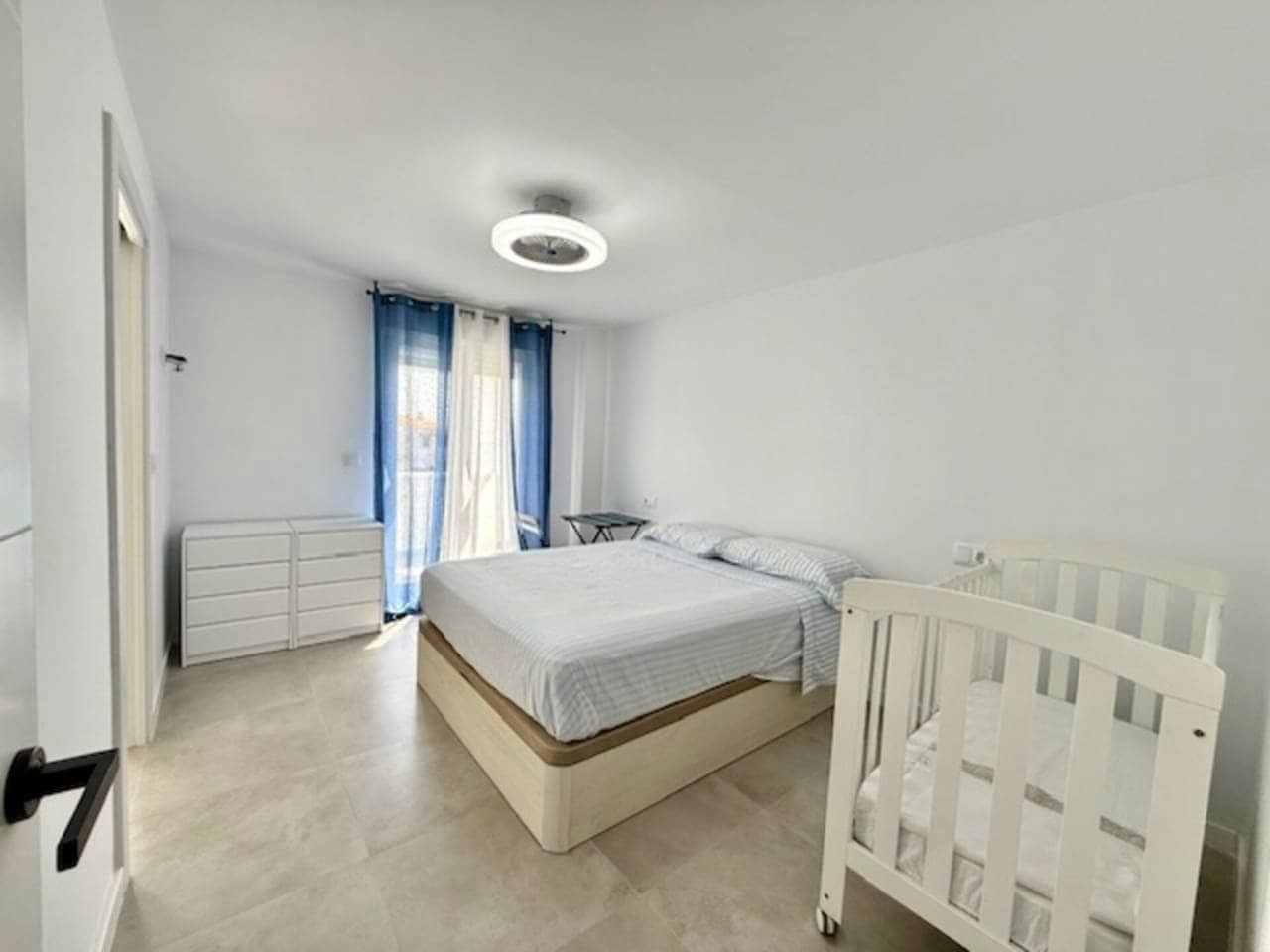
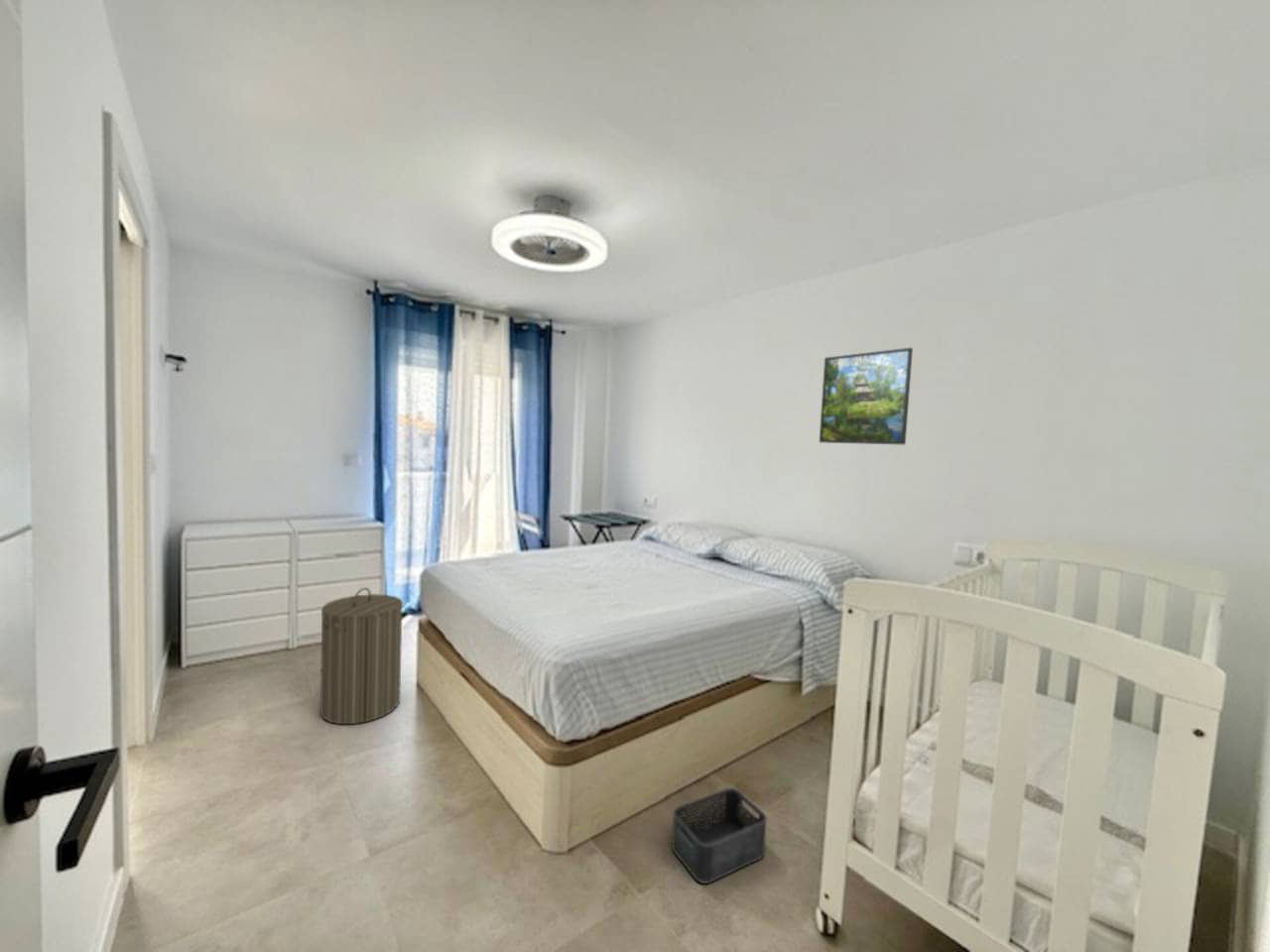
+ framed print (862, 398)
+ laundry hamper (362, 647)
+ storage bin (718, 832)
